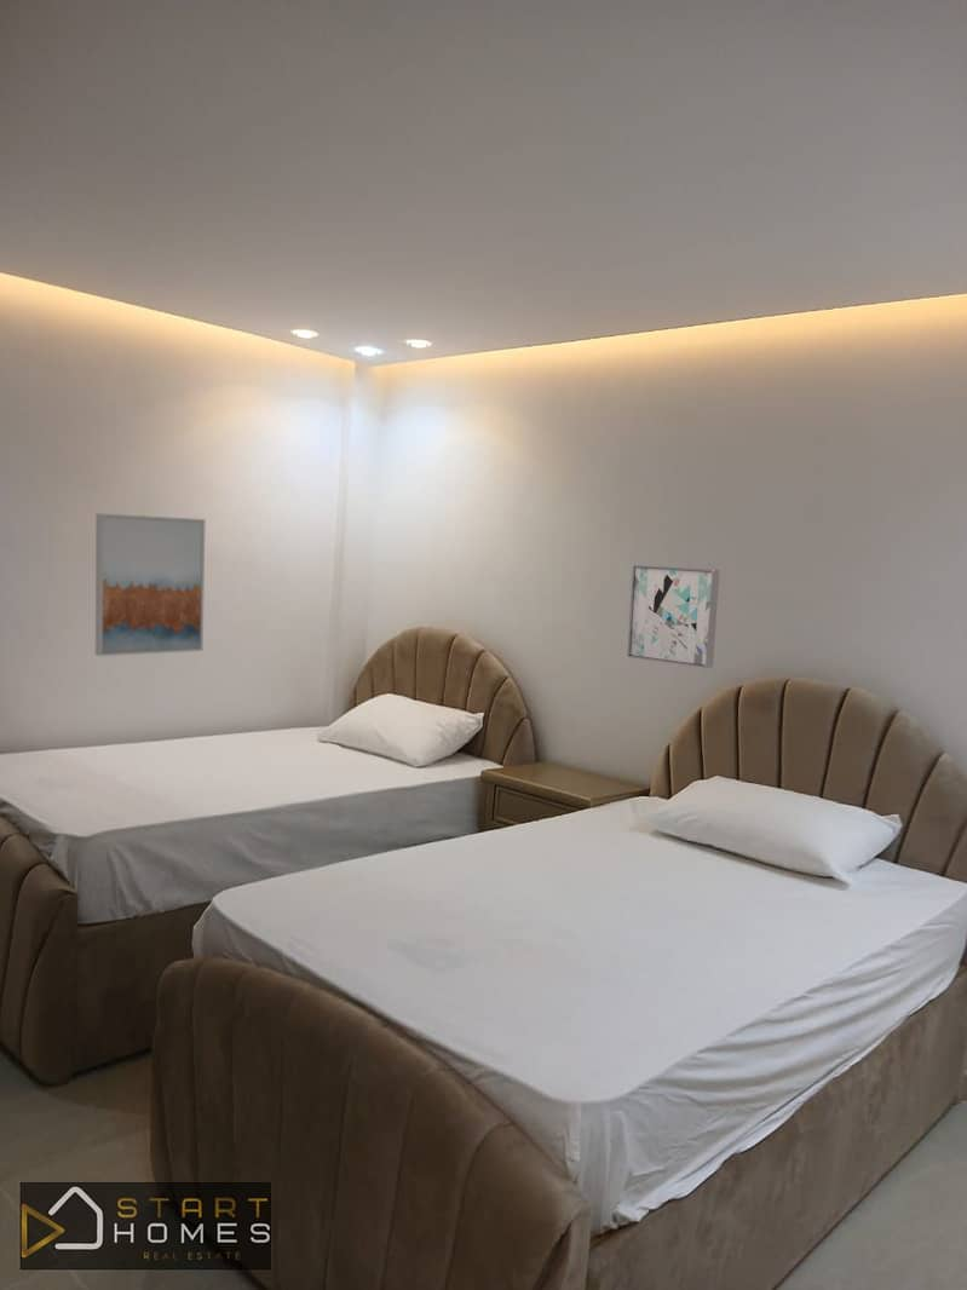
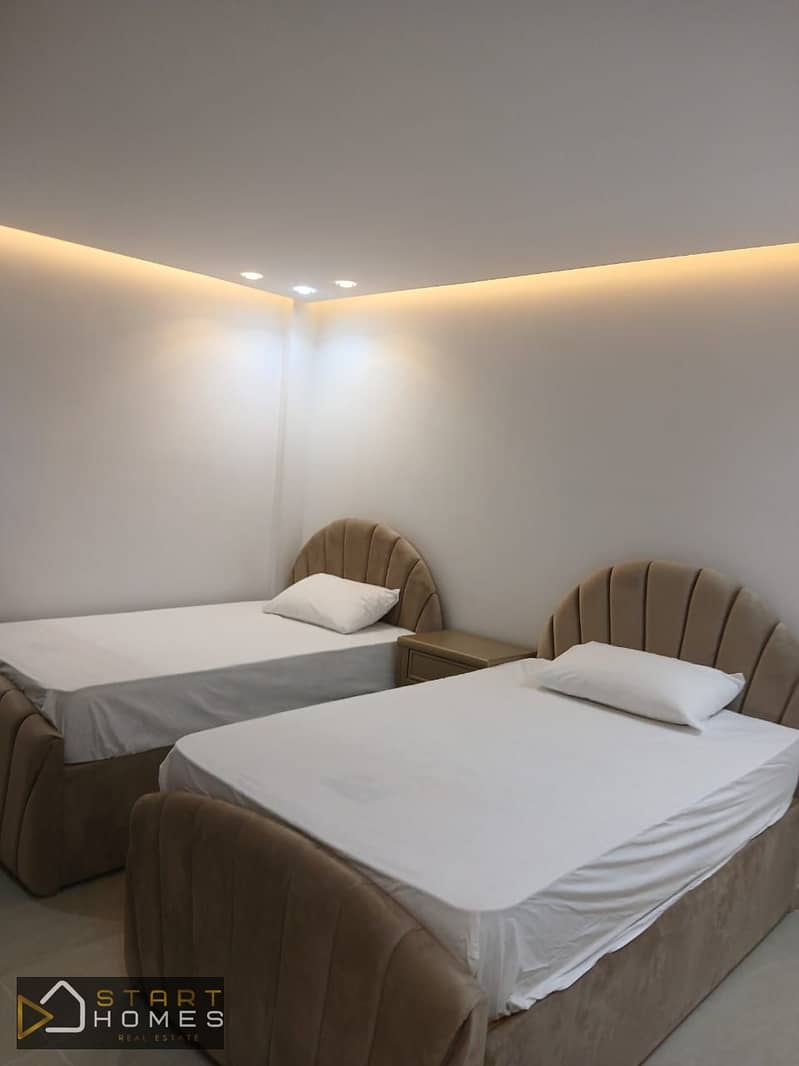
- wall art (151, 584)
- wall art (672, 615)
